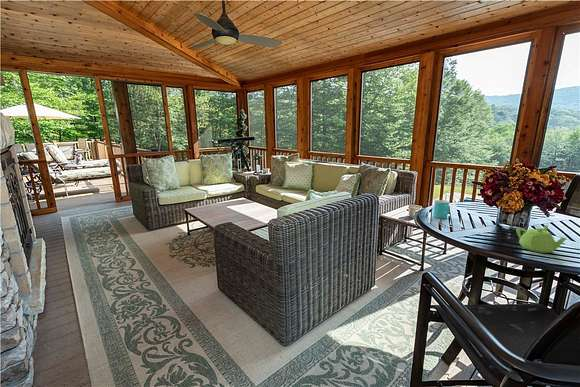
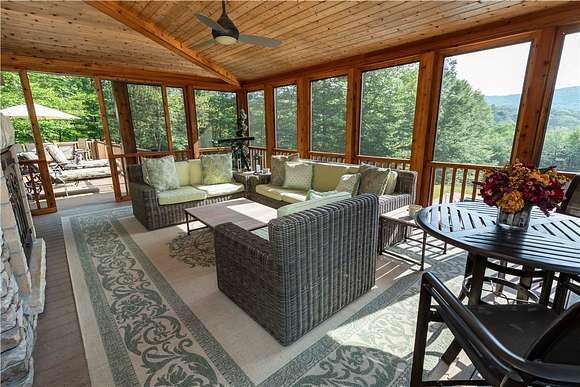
- cup (441, 209)
- teapot (539, 238)
